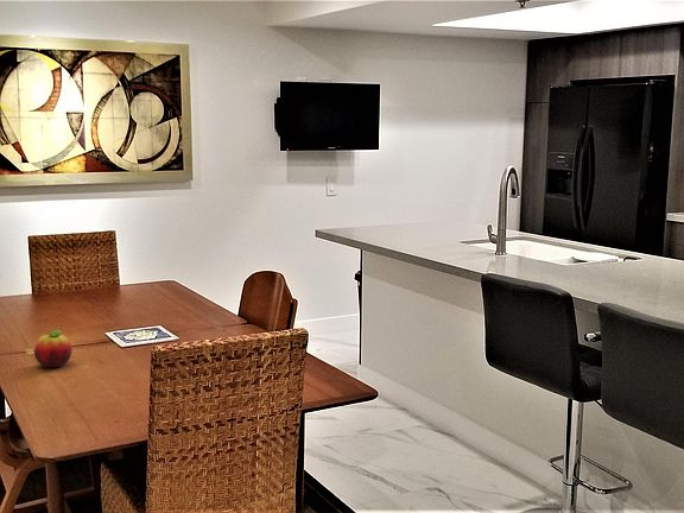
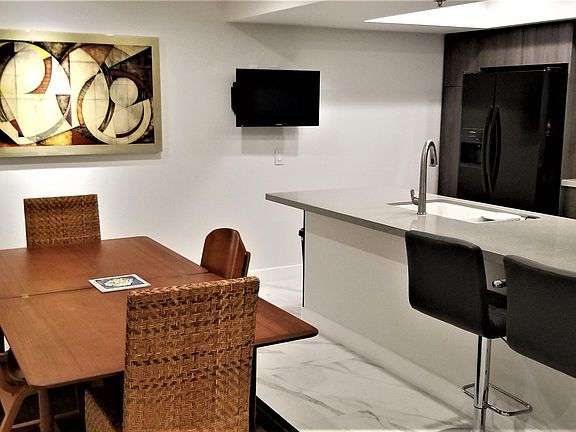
- fruit (52, 348)
